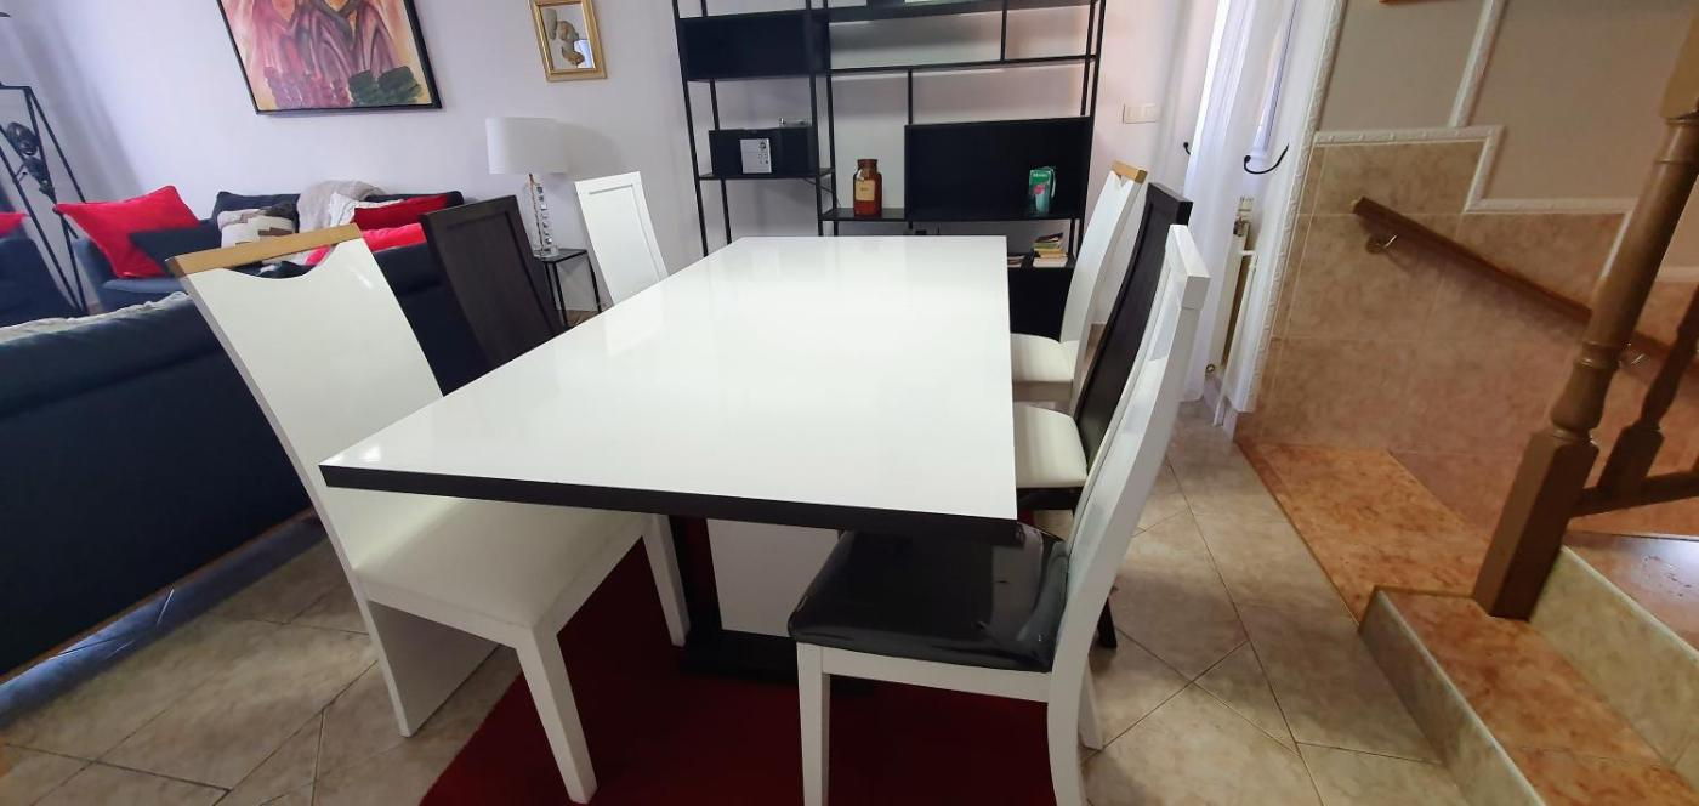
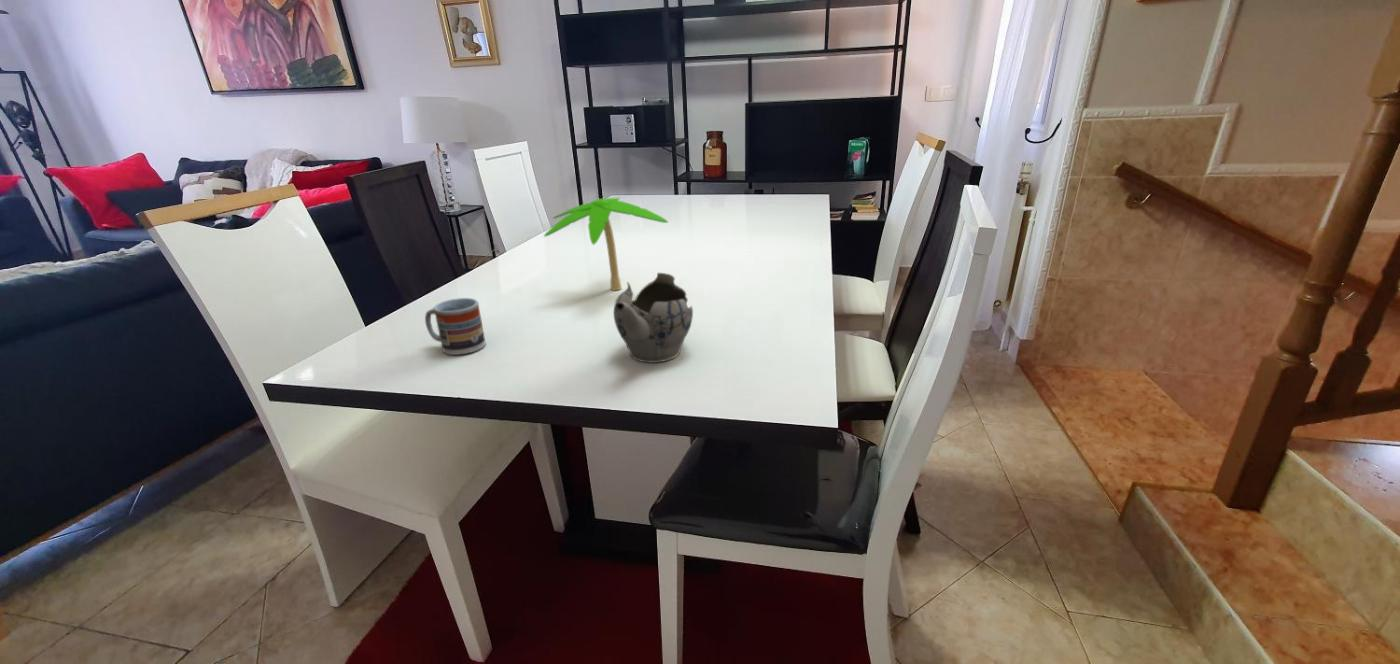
+ cup (452, 325)
+ plant (611, 248)
+ teapot (648, 322)
